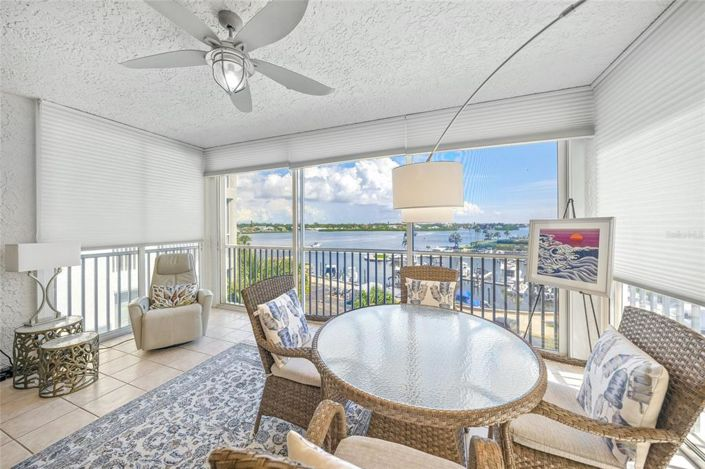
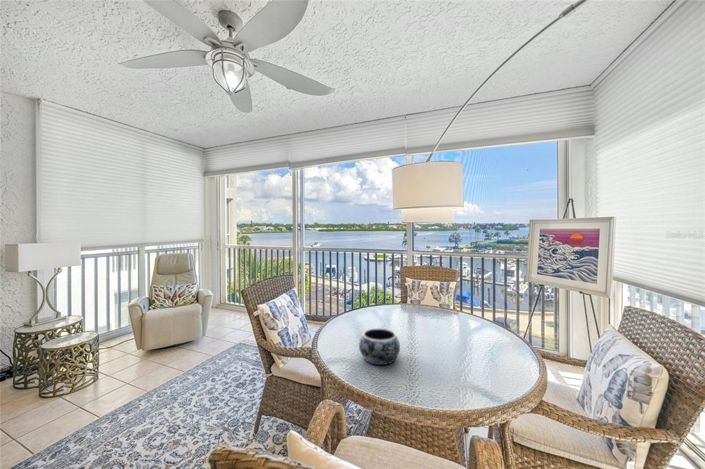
+ decorative bowl (379, 345)
